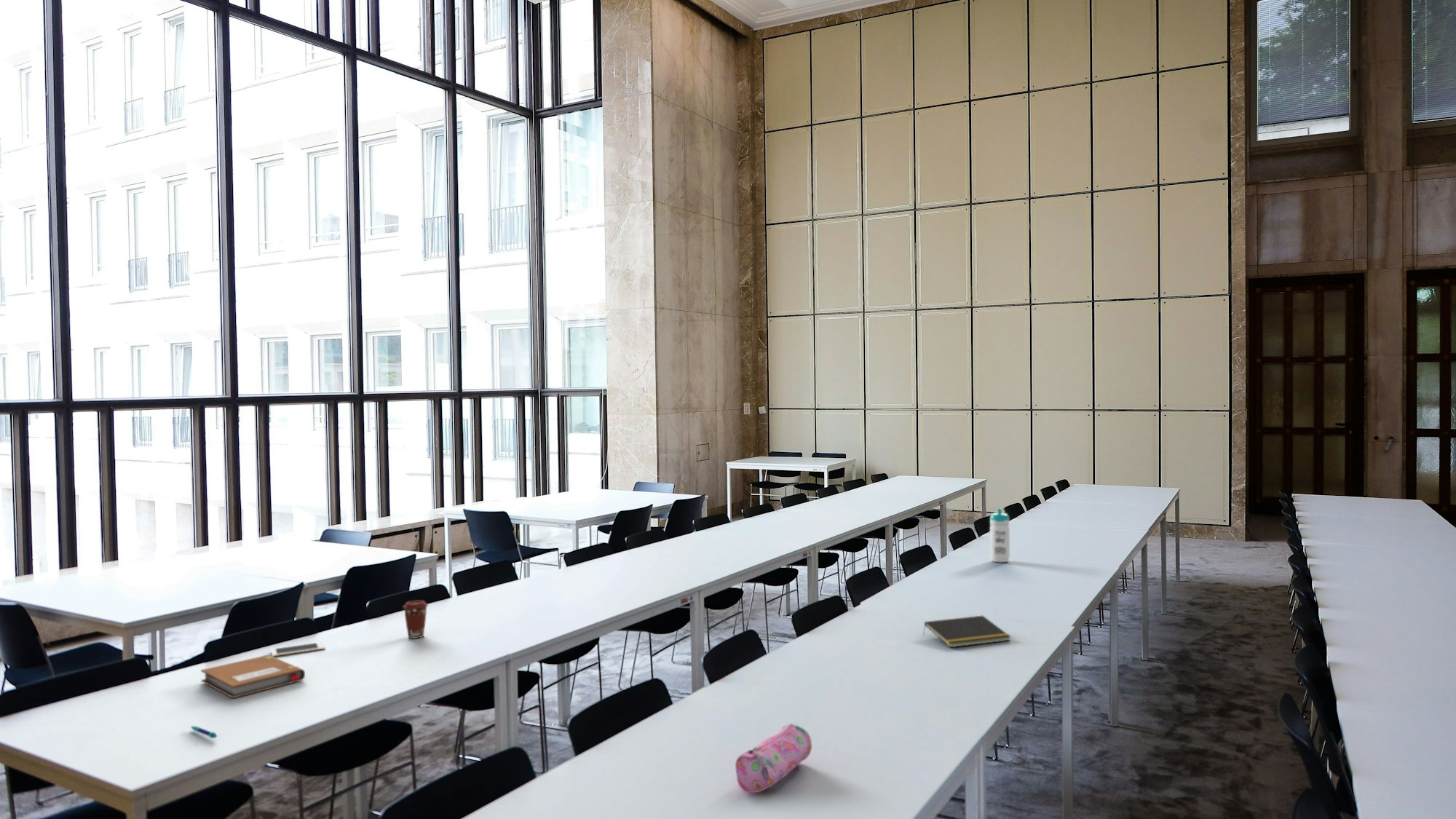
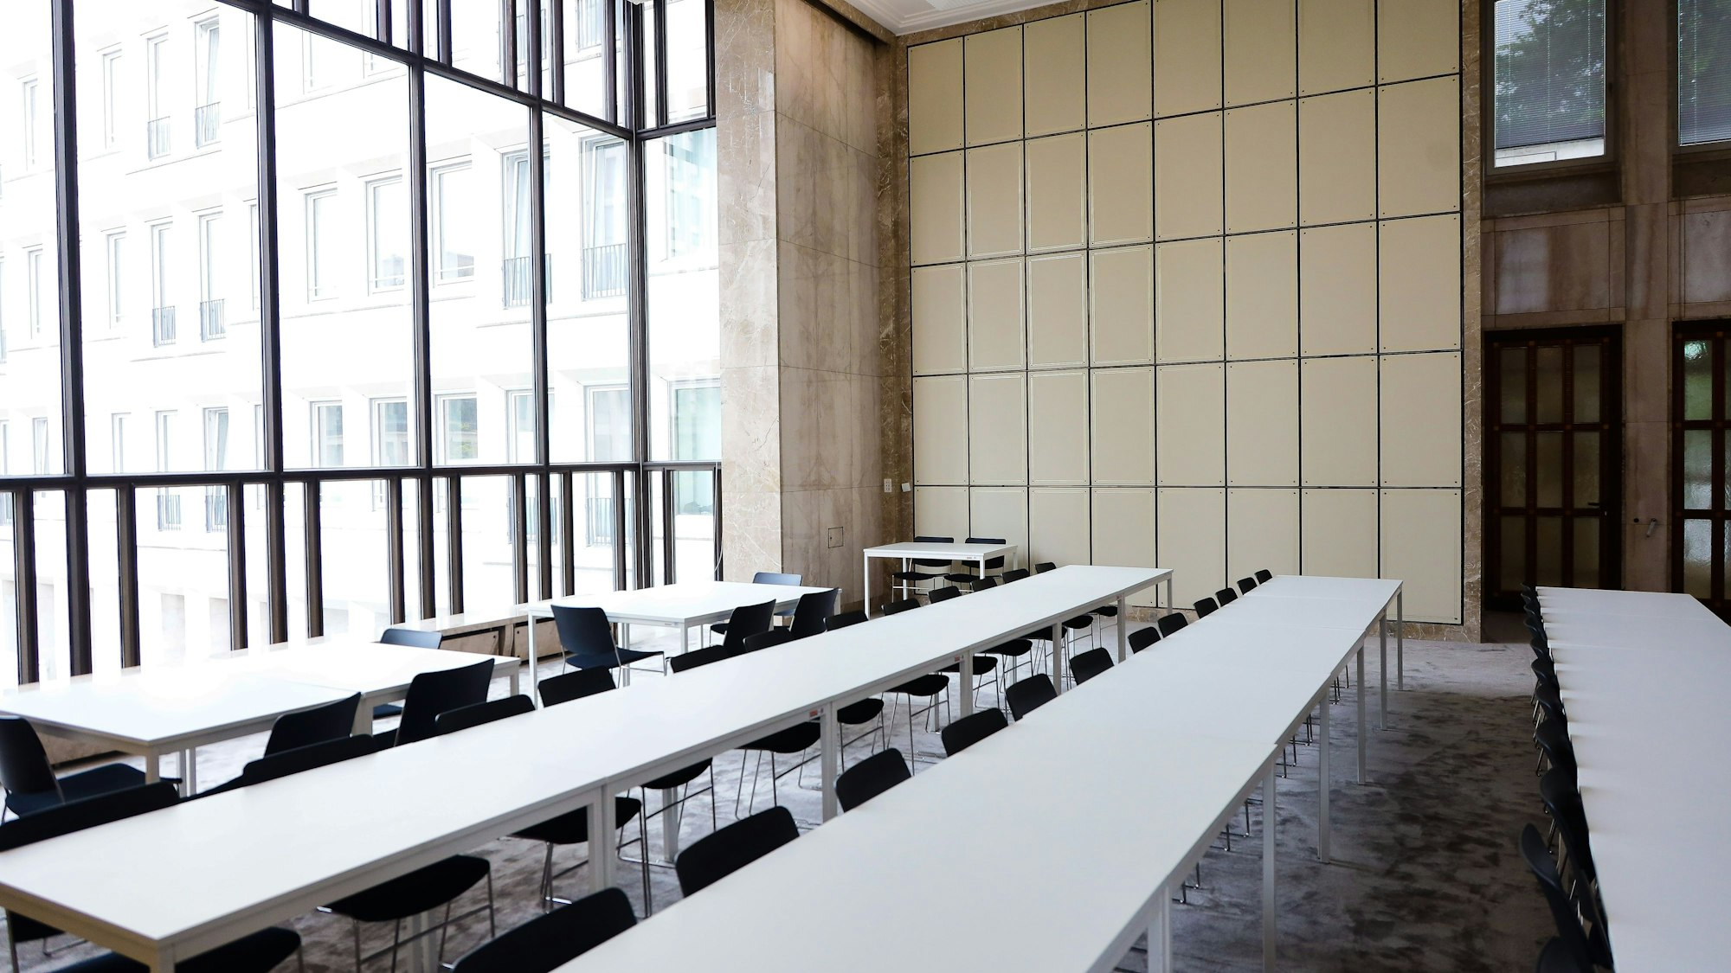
- pencil case (774, 756)
- water bottle (1000, 534)
- notebook (254, 675)
- pen (203, 730)
- coffee cup (416, 619)
- cell phone (298, 649)
- notepad (967, 630)
